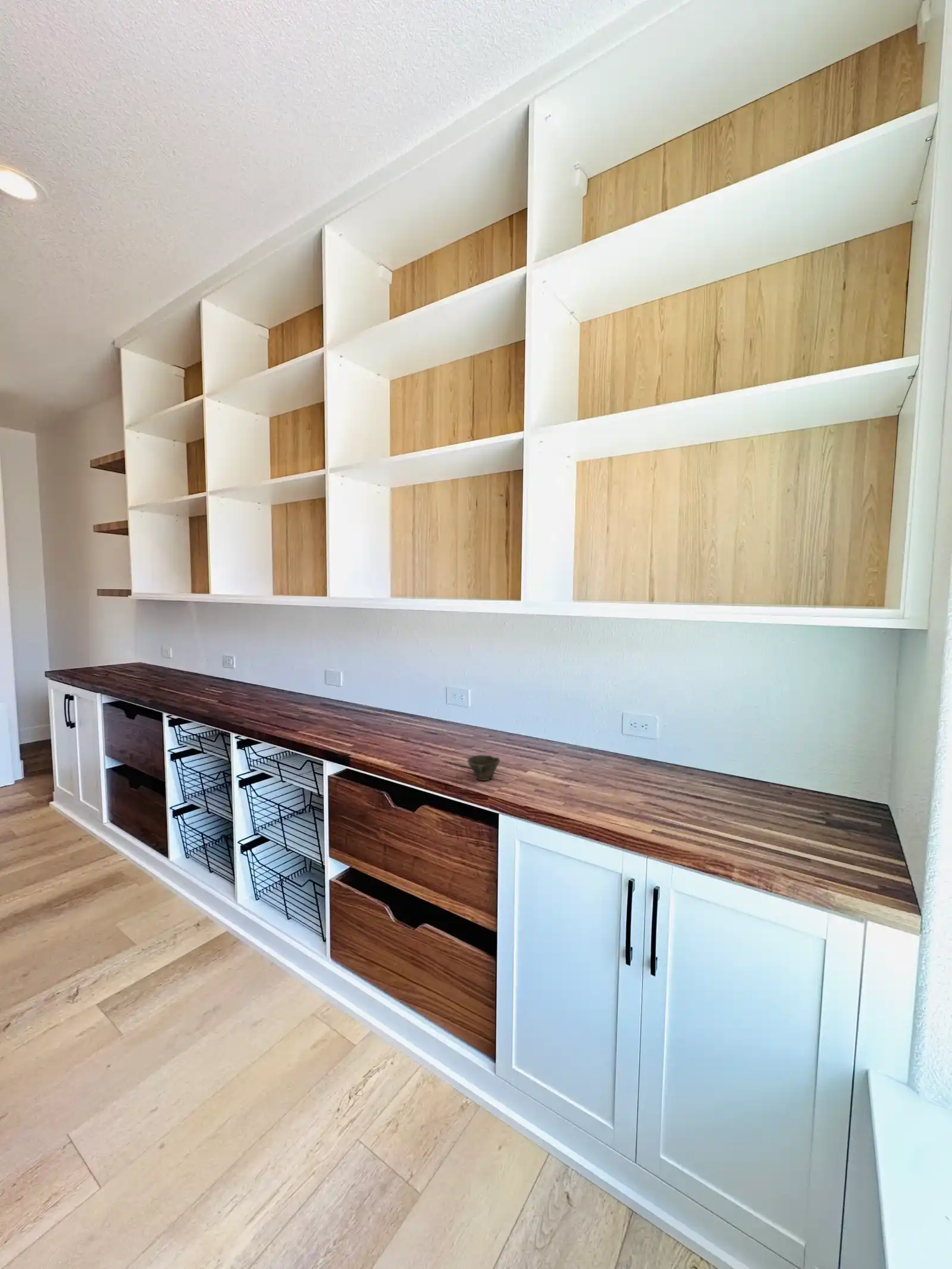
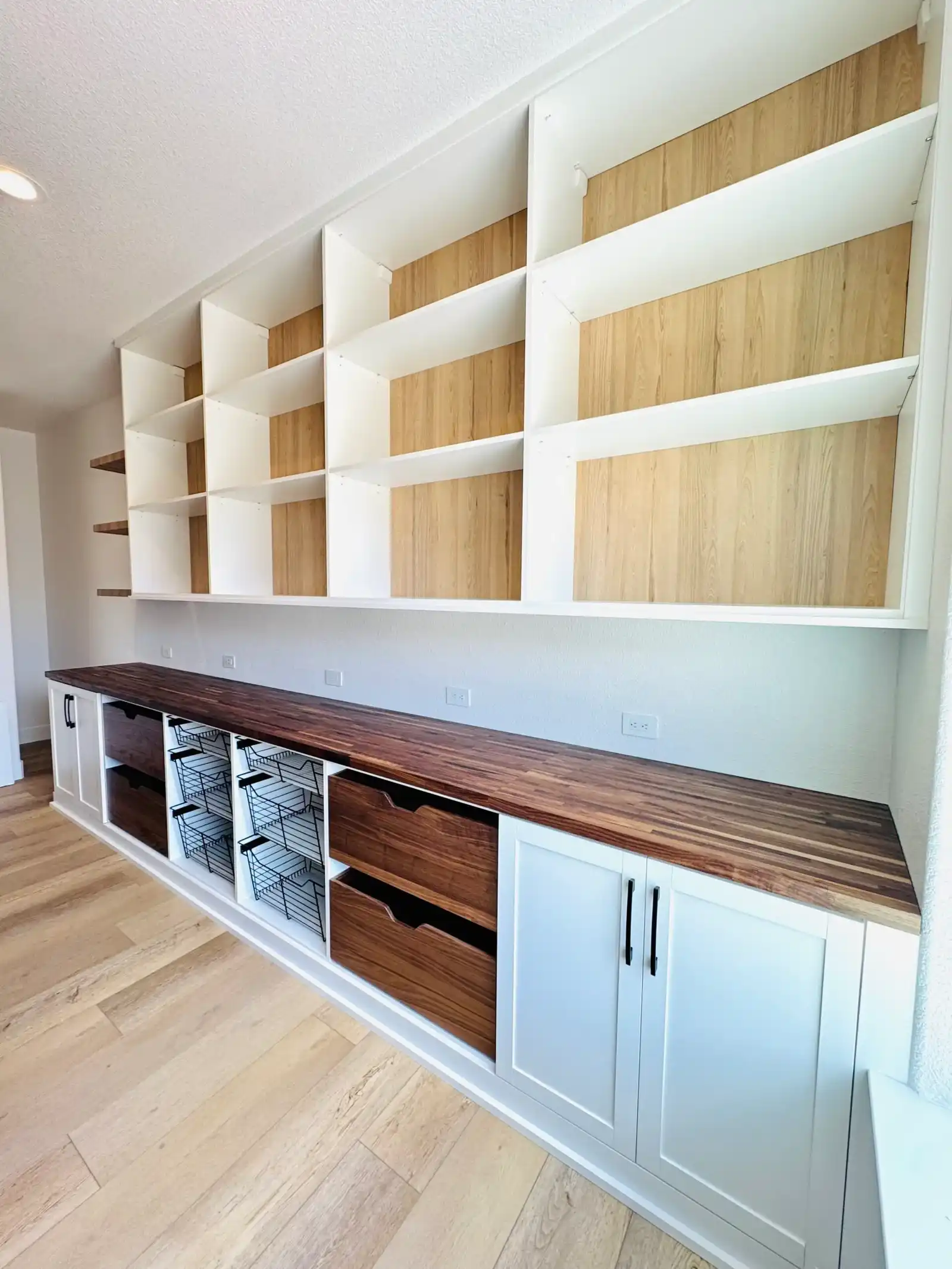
- cup (483, 769)
